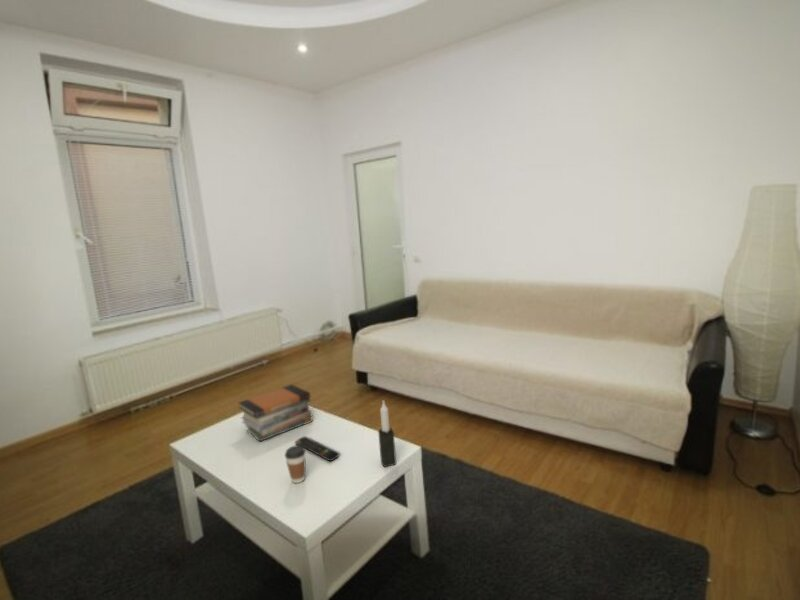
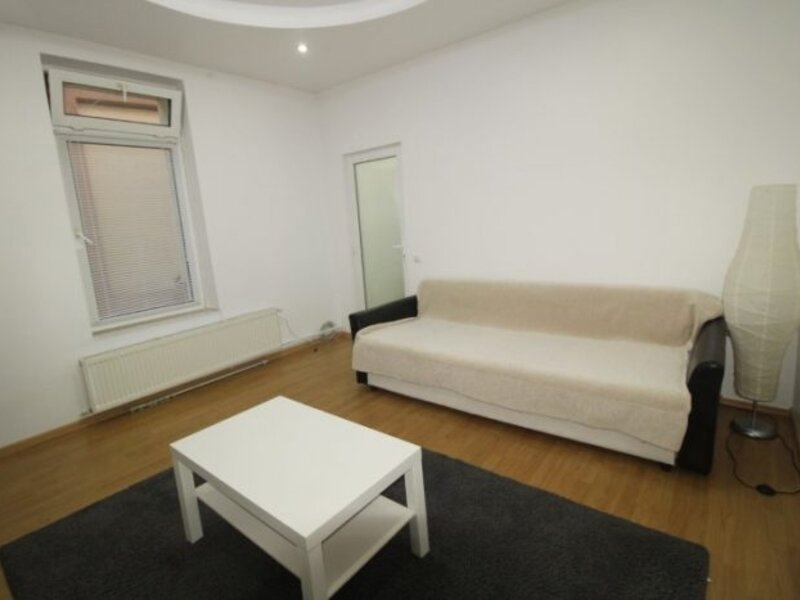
- coffee cup (296, 464)
- remote control (316, 448)
- book stack (276, 411)
- candle (386, 431)
